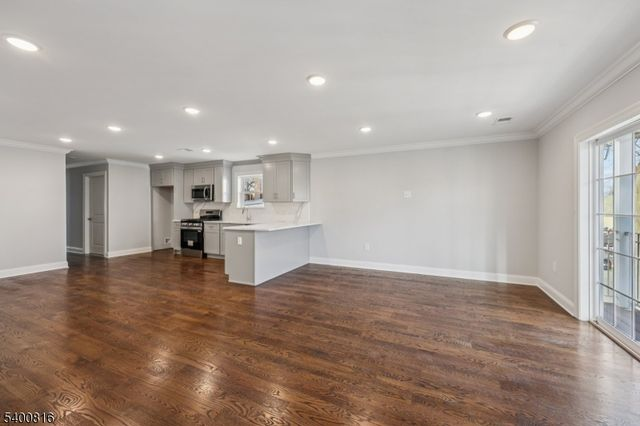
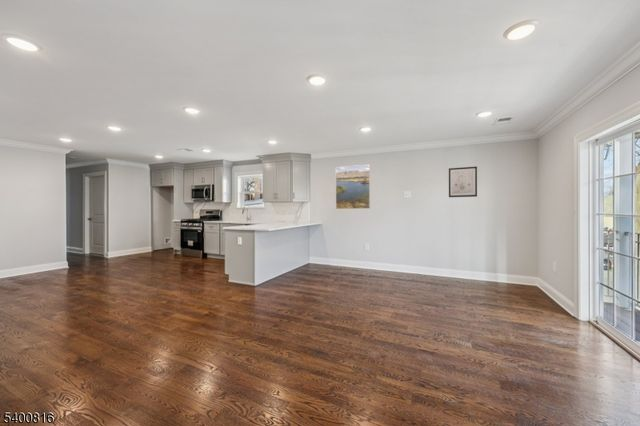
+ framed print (352, 187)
+ wall art (462, 182)
